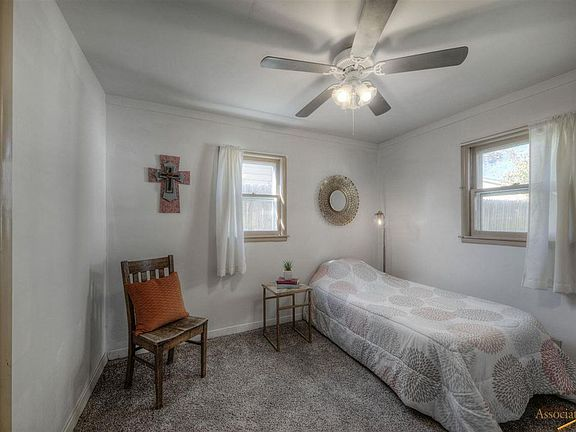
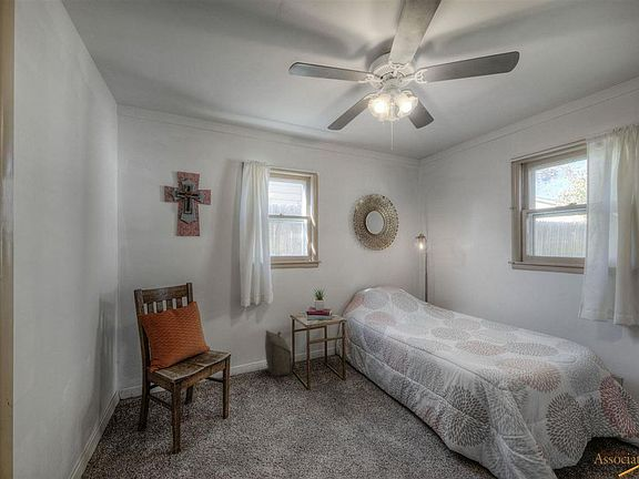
+ backpack (278, 350)
